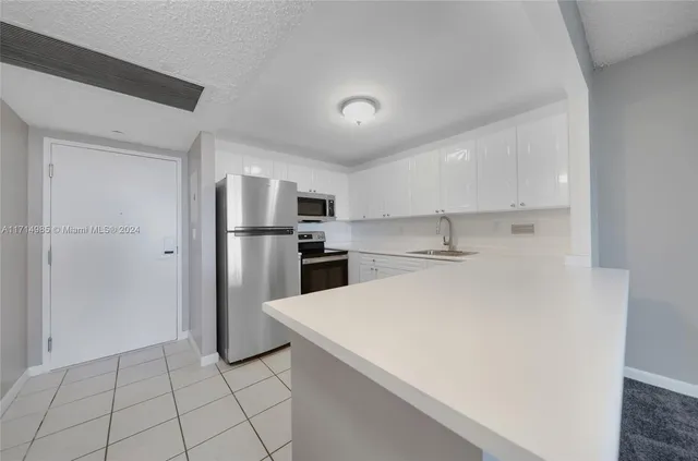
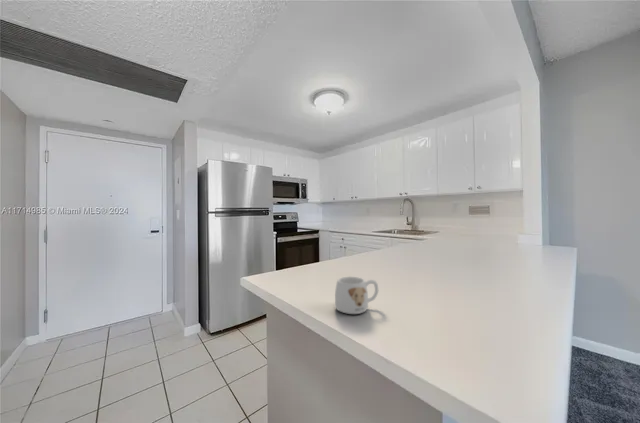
+ mug (357, 293)
